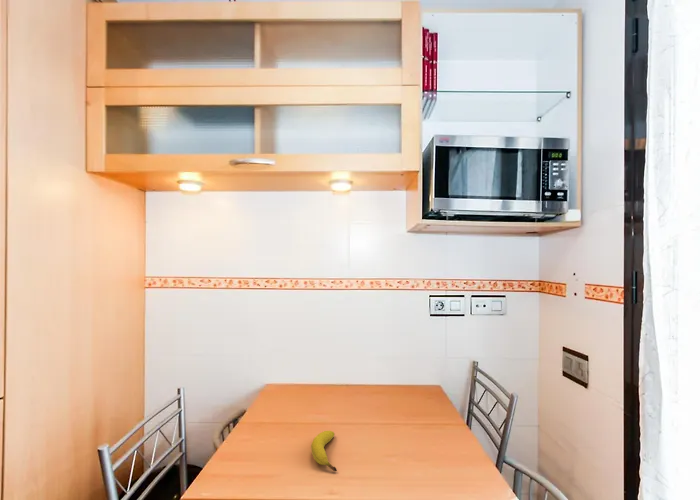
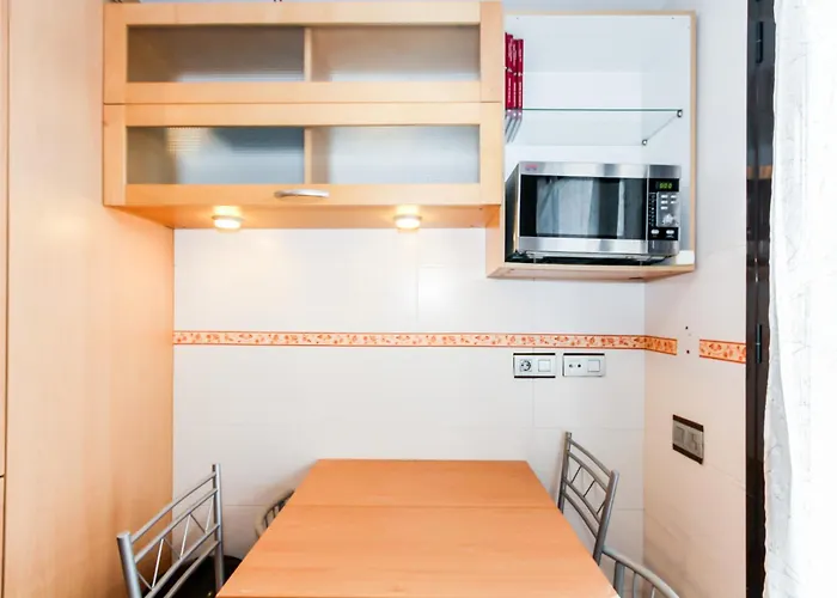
- fruit (324, 444)
